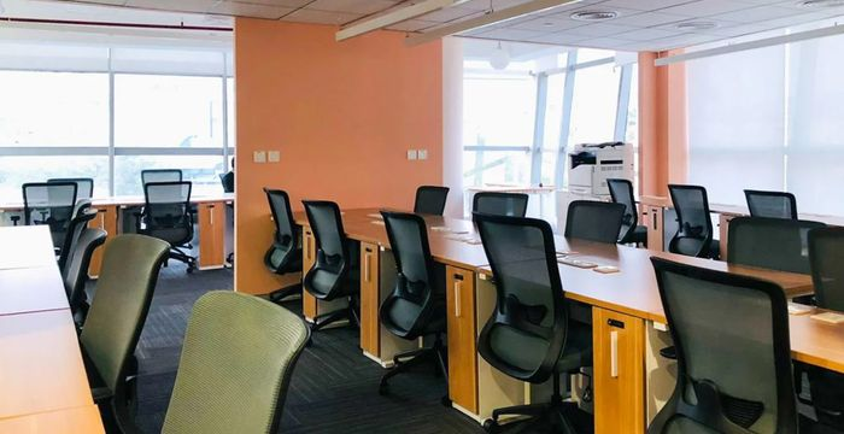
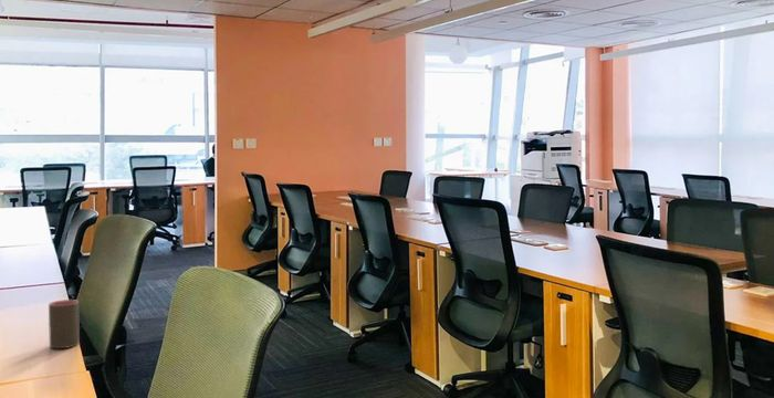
+ cup (64, 323)
